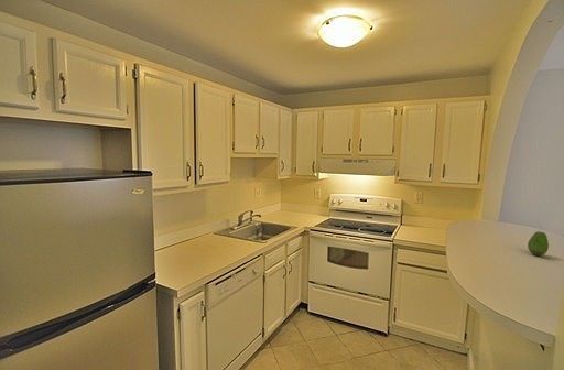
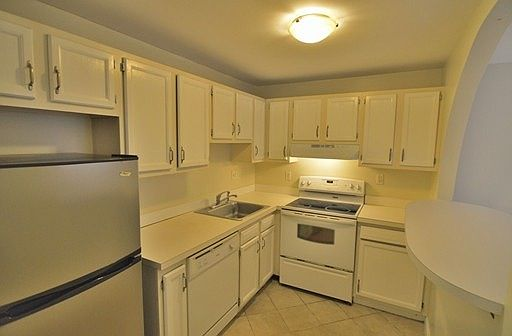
- fruit (538, 243)
